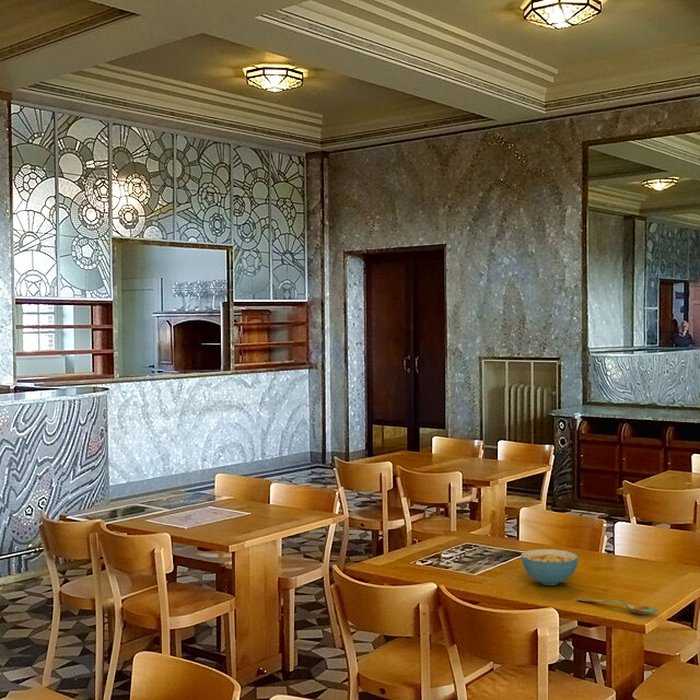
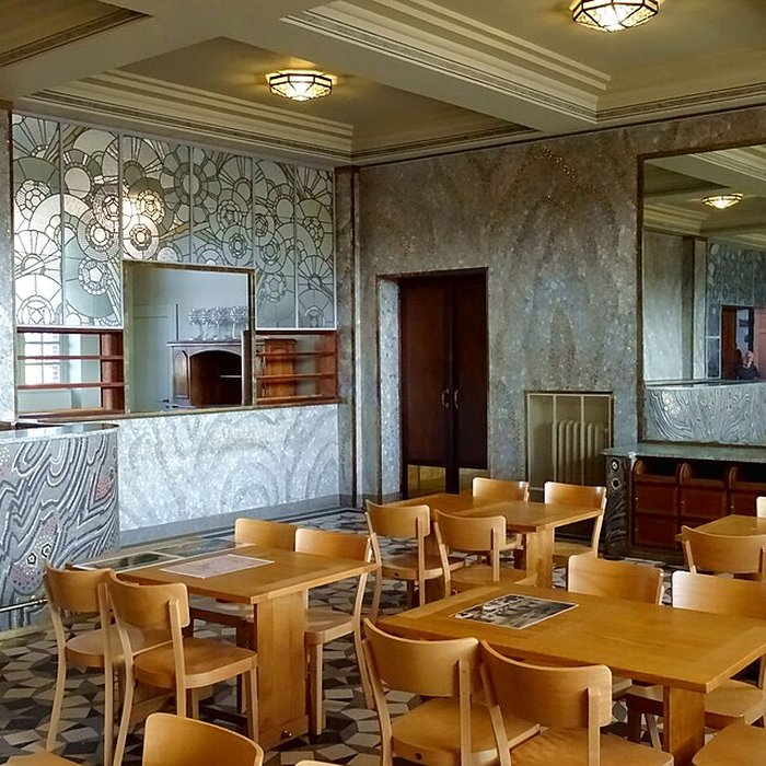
- spoon (616, 602)
- cereal bowl (549, 569)
